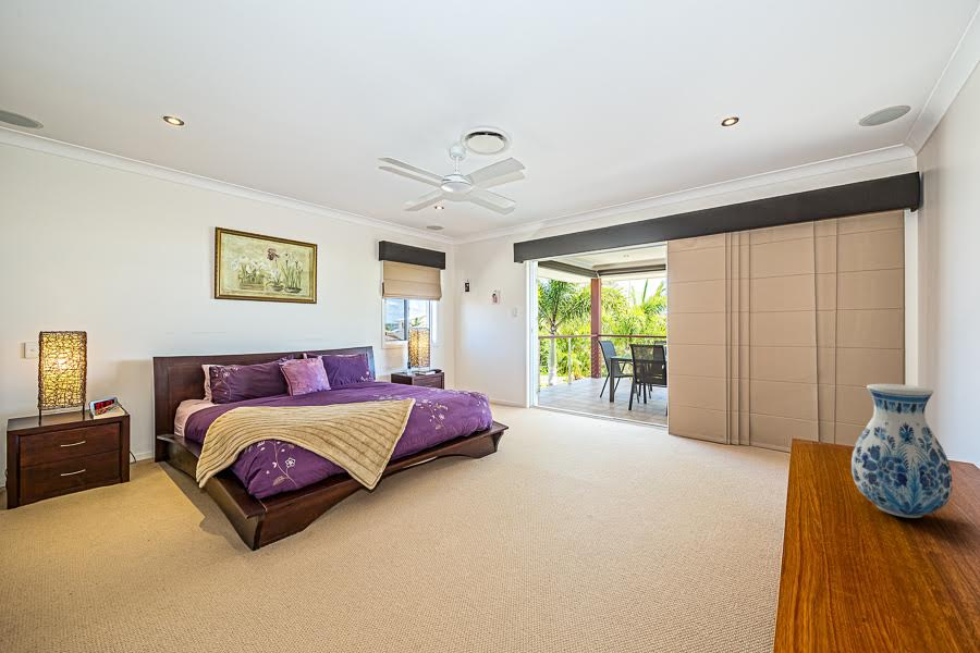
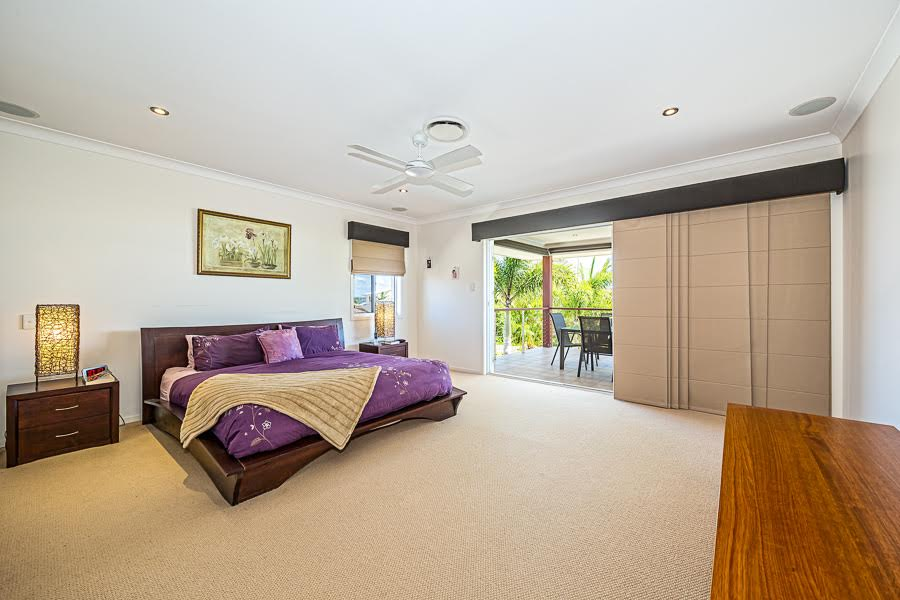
- vase (898, 449)
